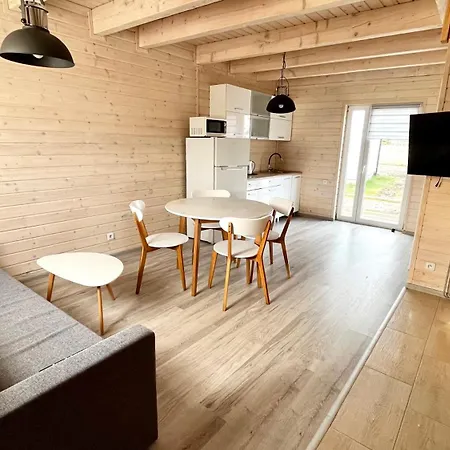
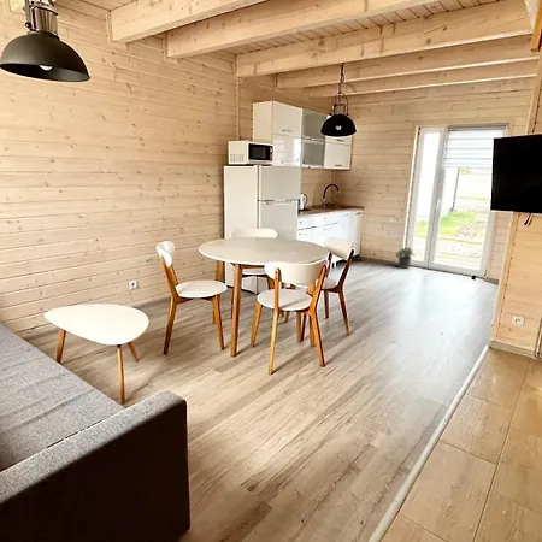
+ potted plant (405, 257)
